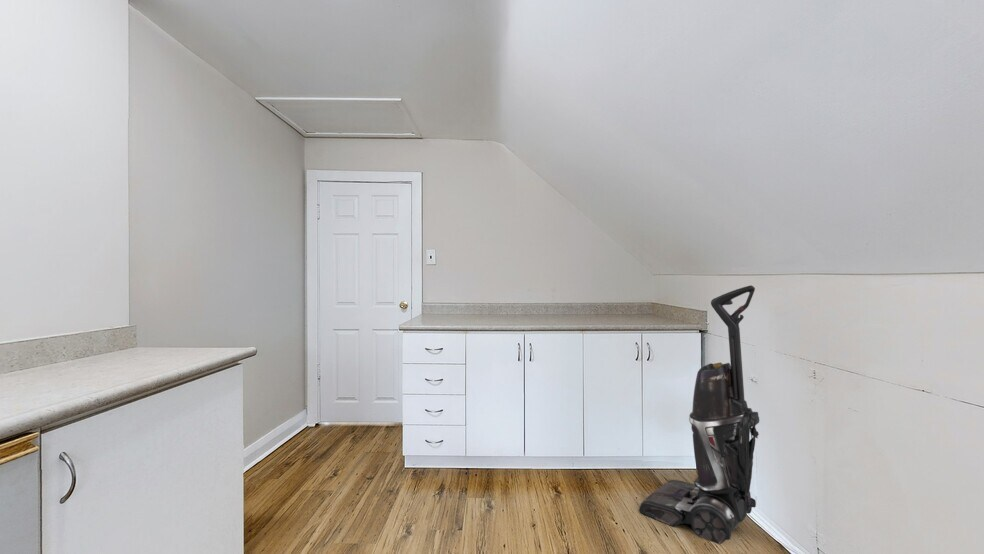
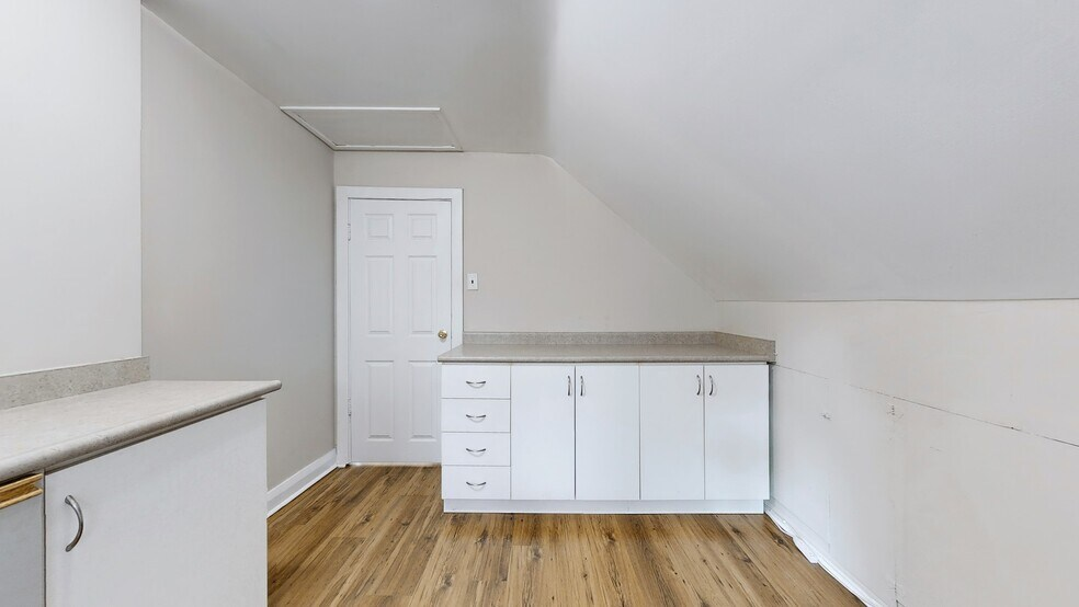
- vacuum cleaner (695, 400)
